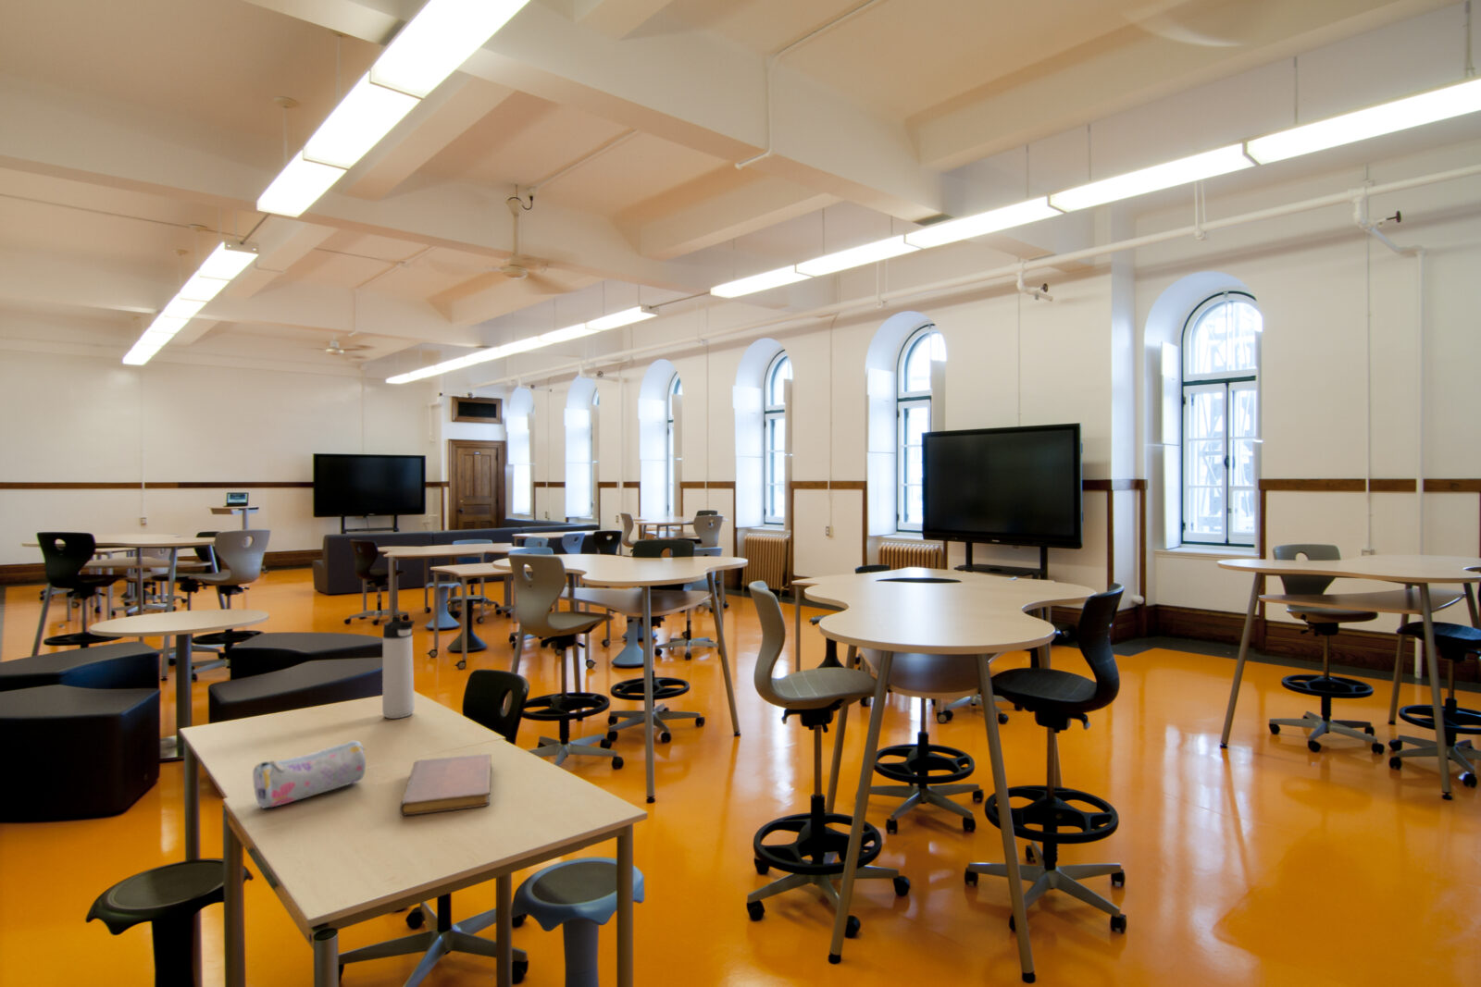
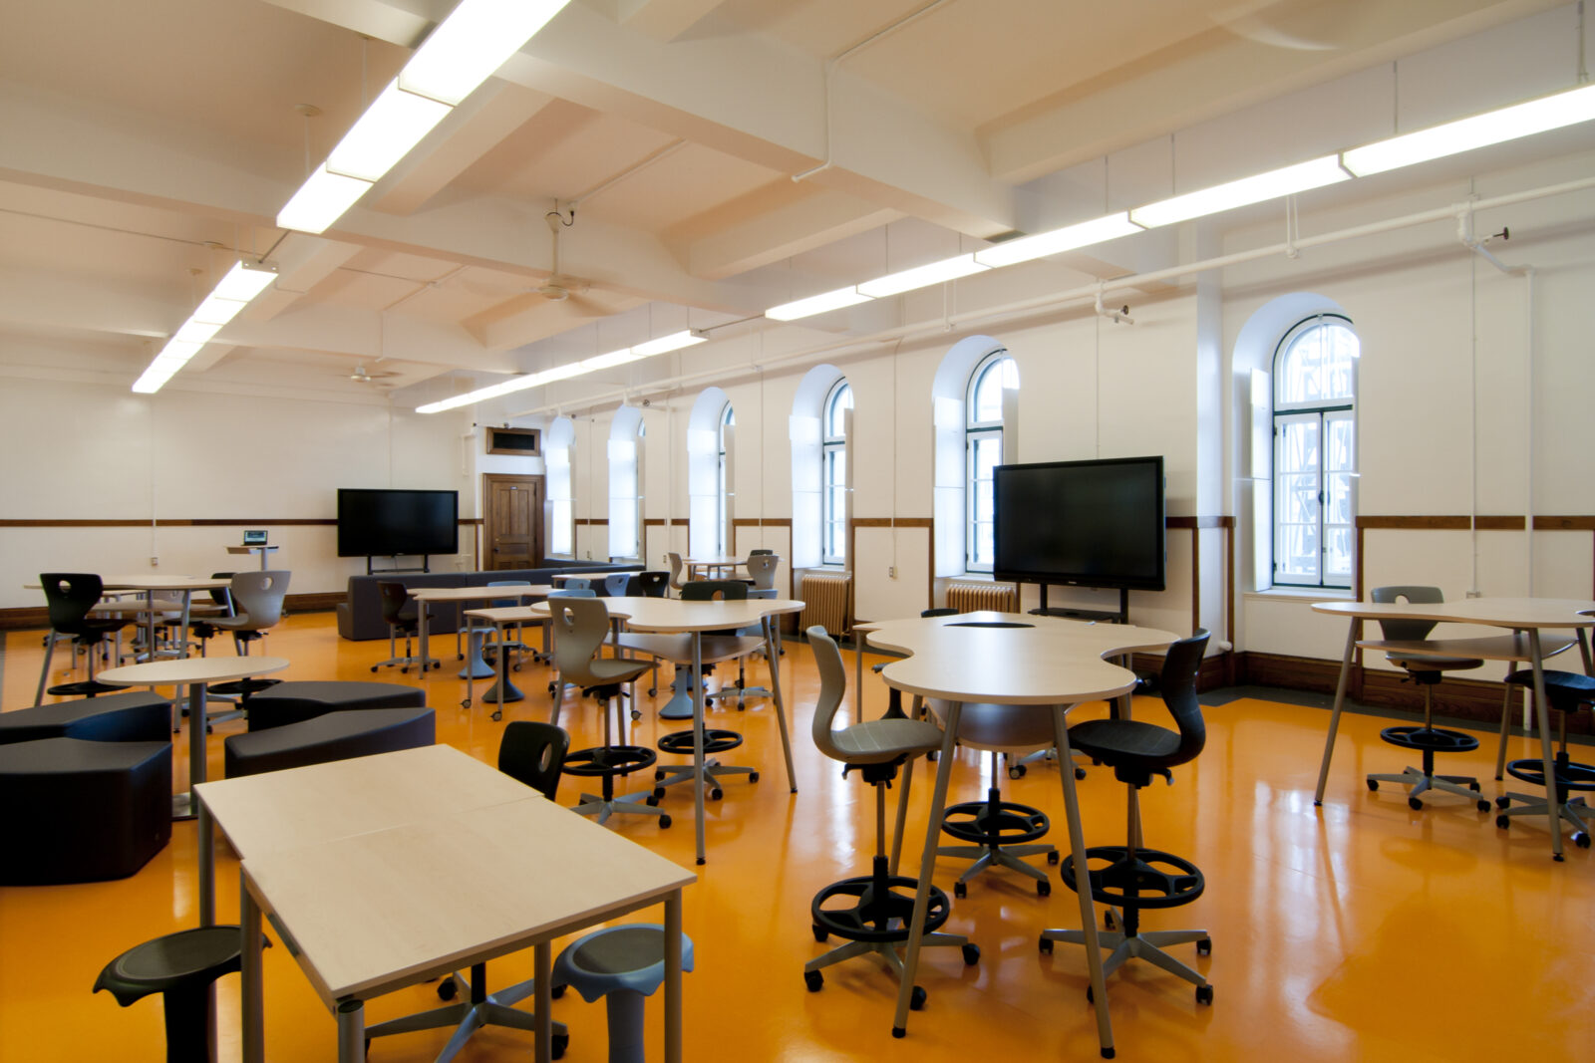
- notebook (448, 782)
- thermos bottle (400, 666)
- pencil case (310, 771)
